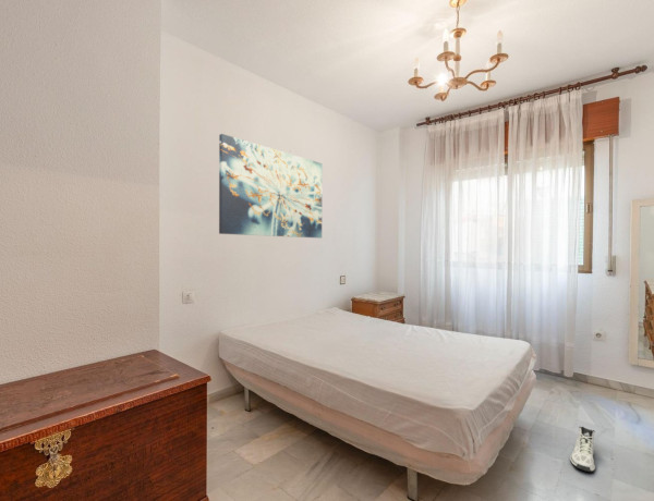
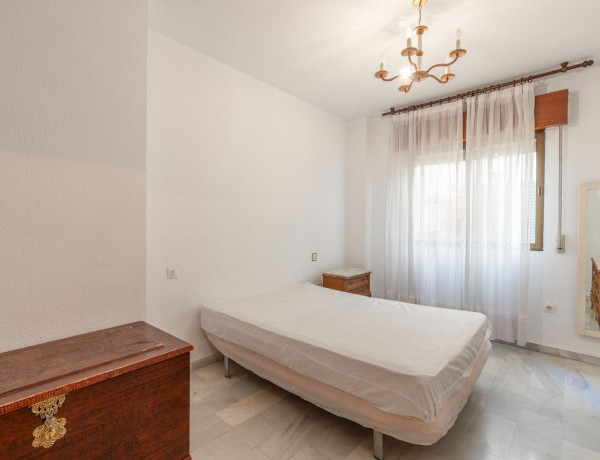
- sneaker (582, 444)
- wall art (278, 193)
